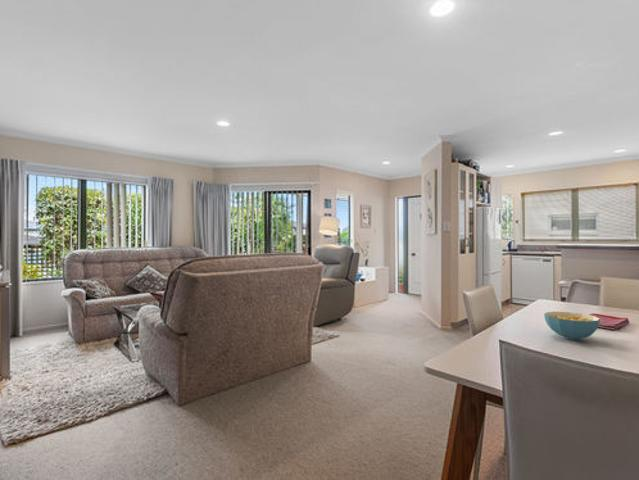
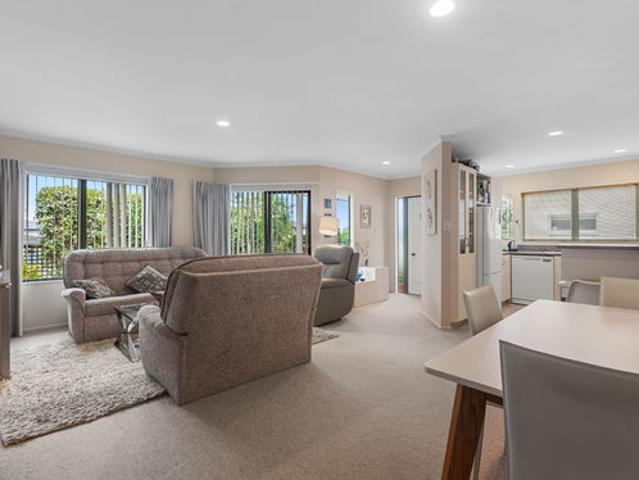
- dish towel (601, 320)
- cereal bowl (571, 327)
